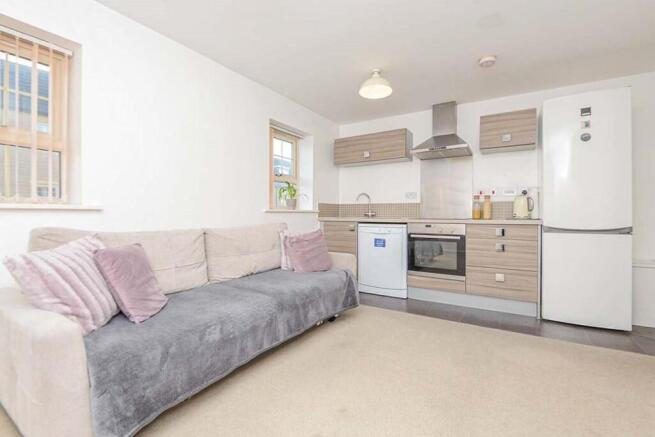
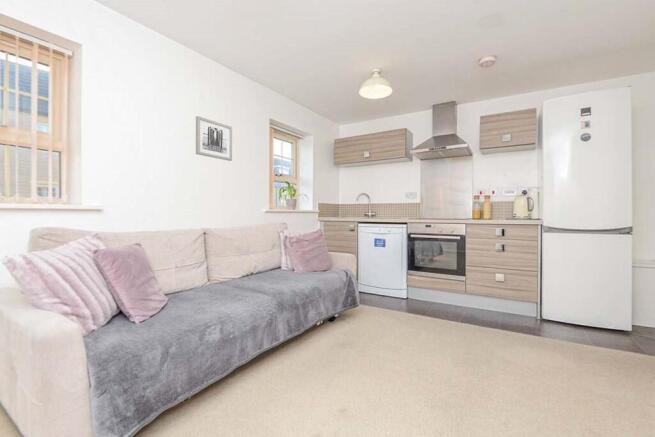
+ wall art (214, 139)
